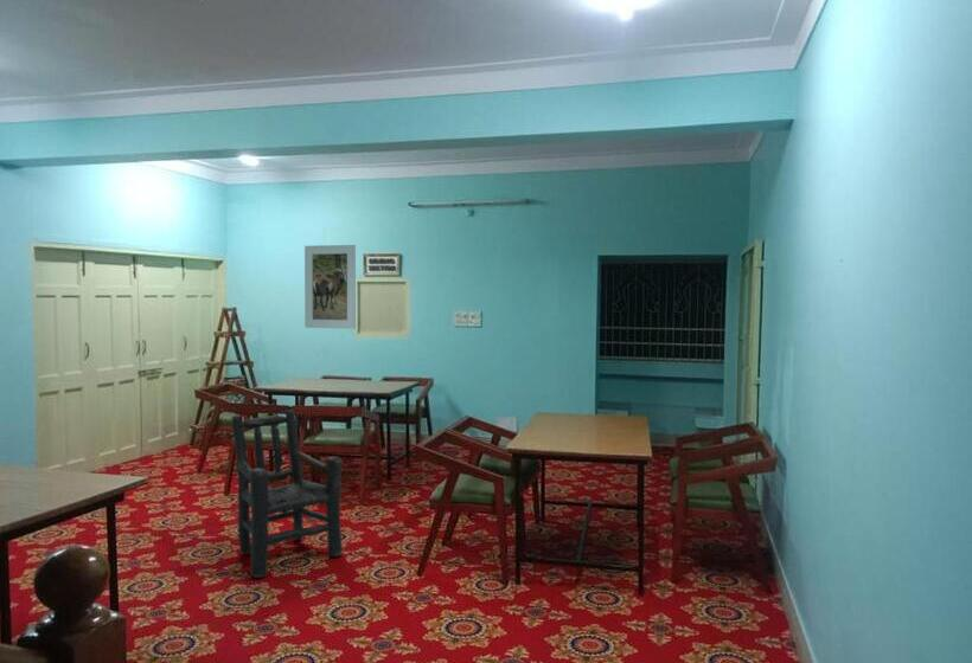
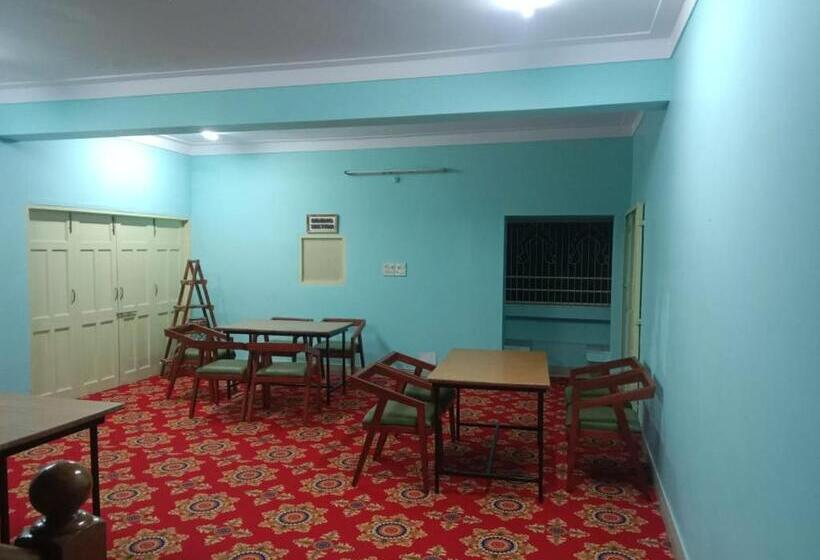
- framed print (330, 287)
- chair (284, 485)
